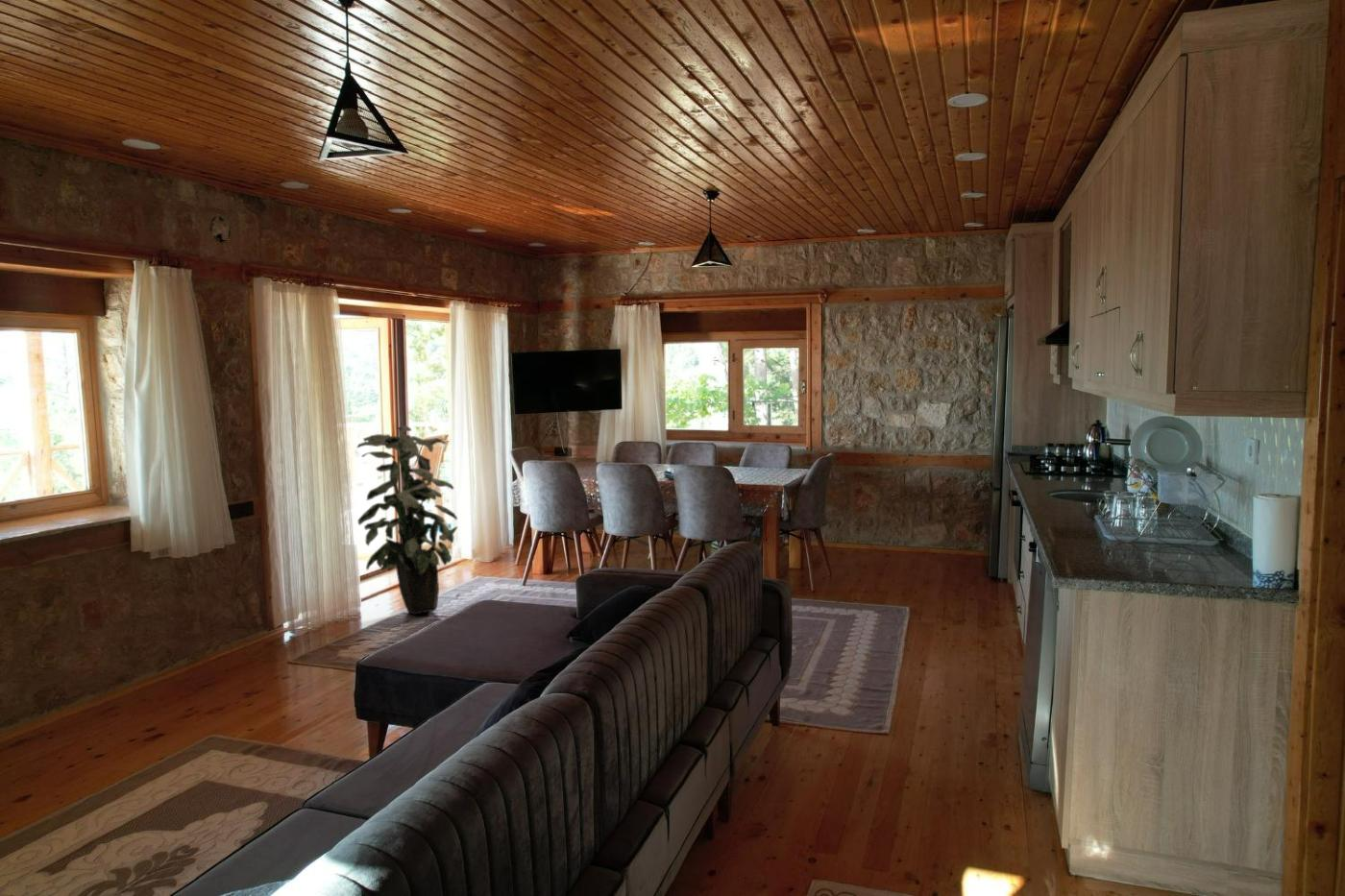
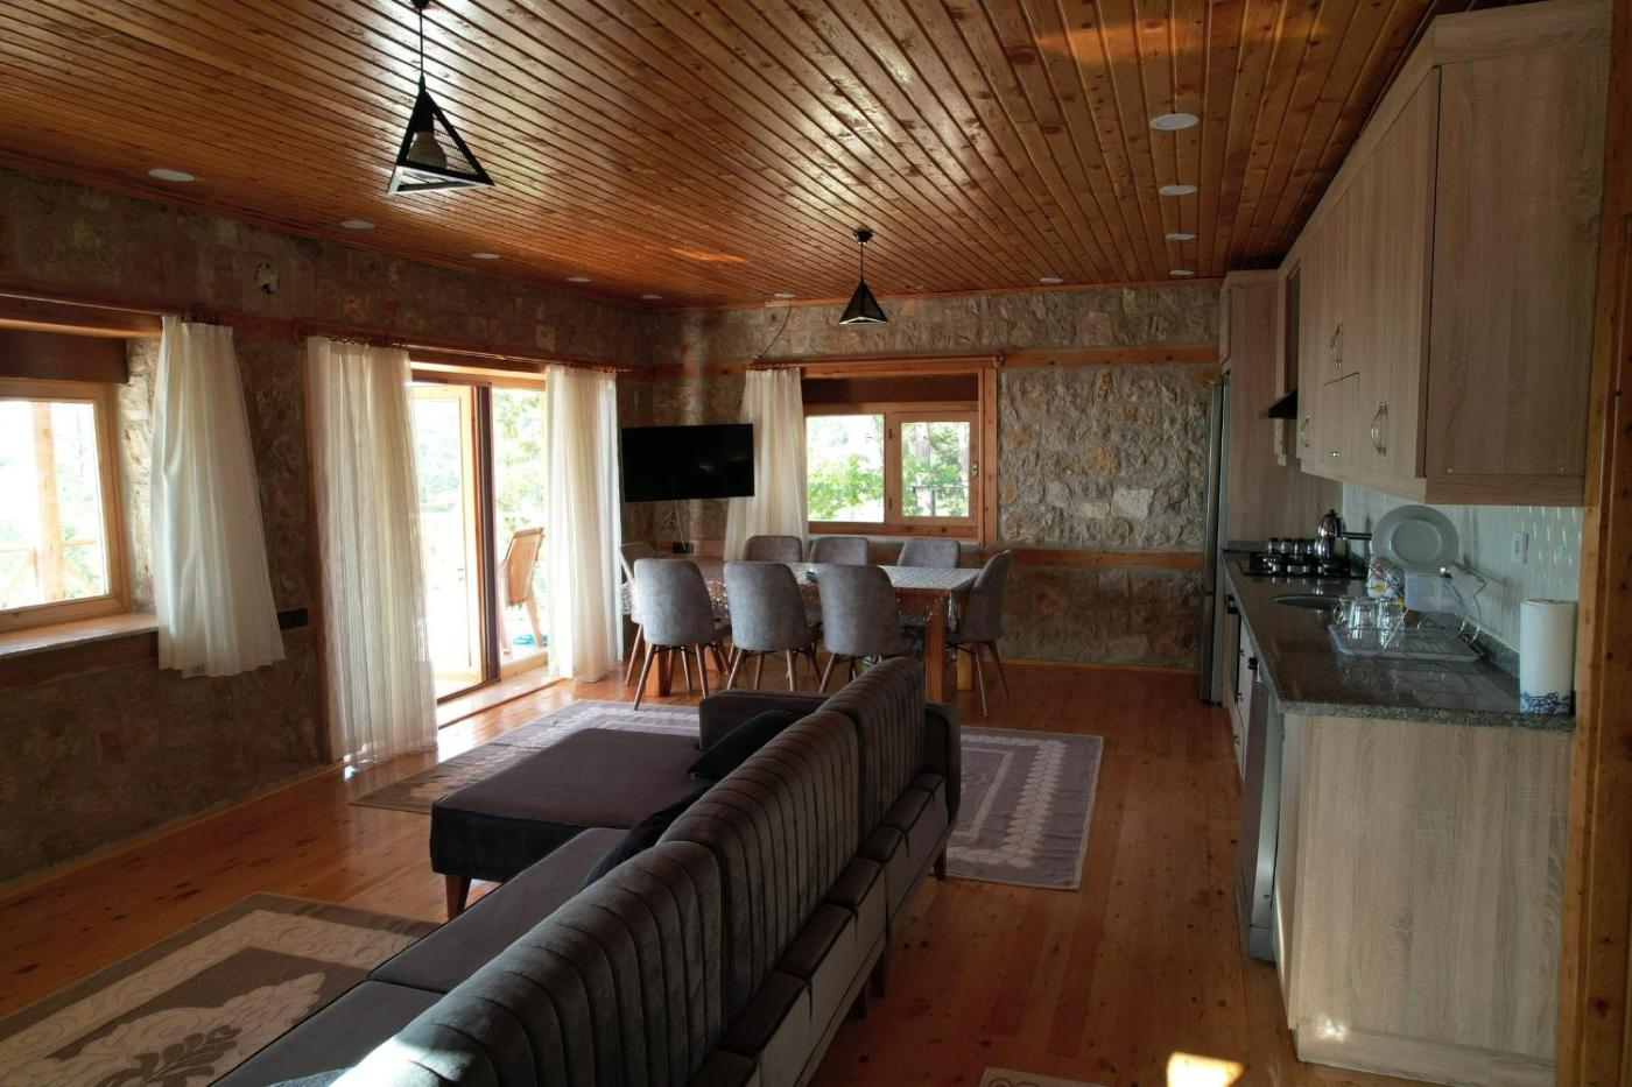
- indoor plant (408, 520)
